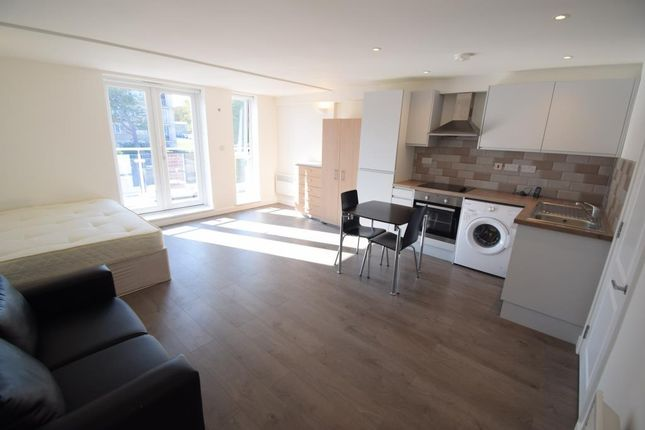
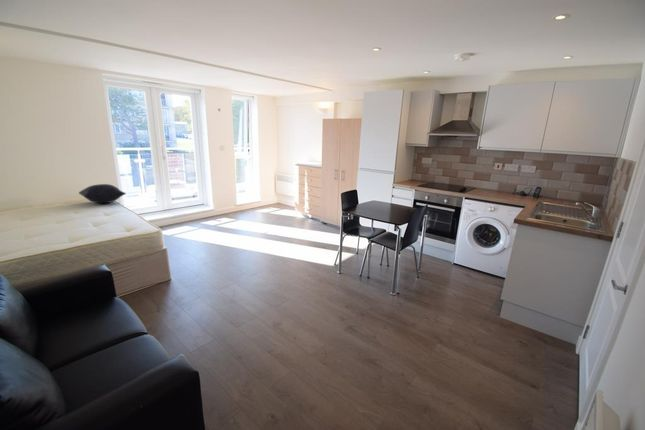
+ pillow (102, 193)
